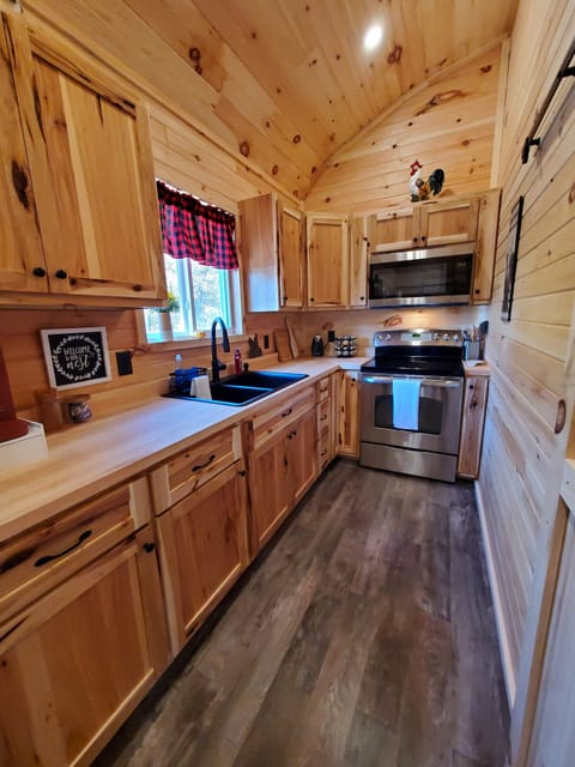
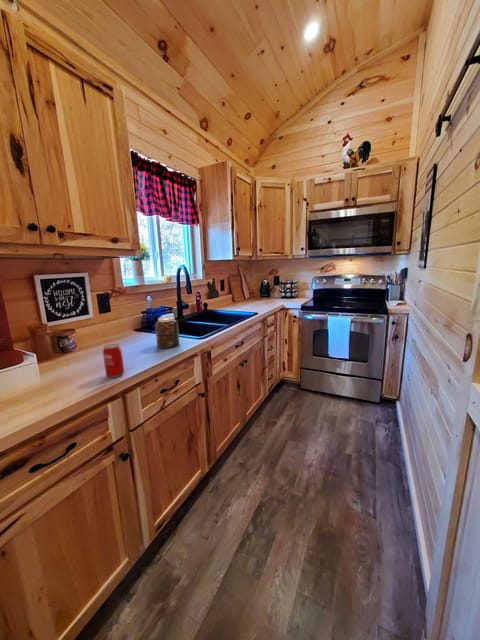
+ beverage can (113, 360)
+ jar (167, 331)
